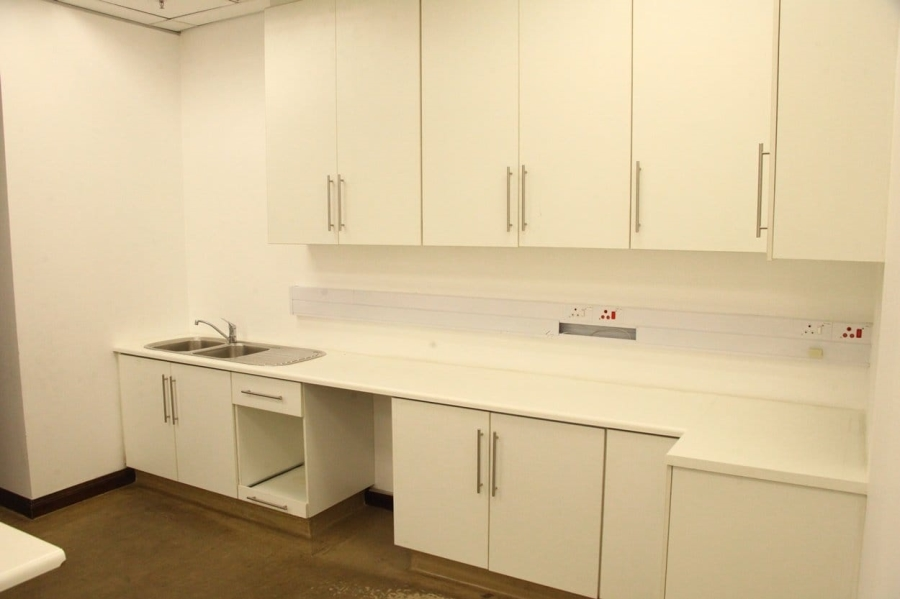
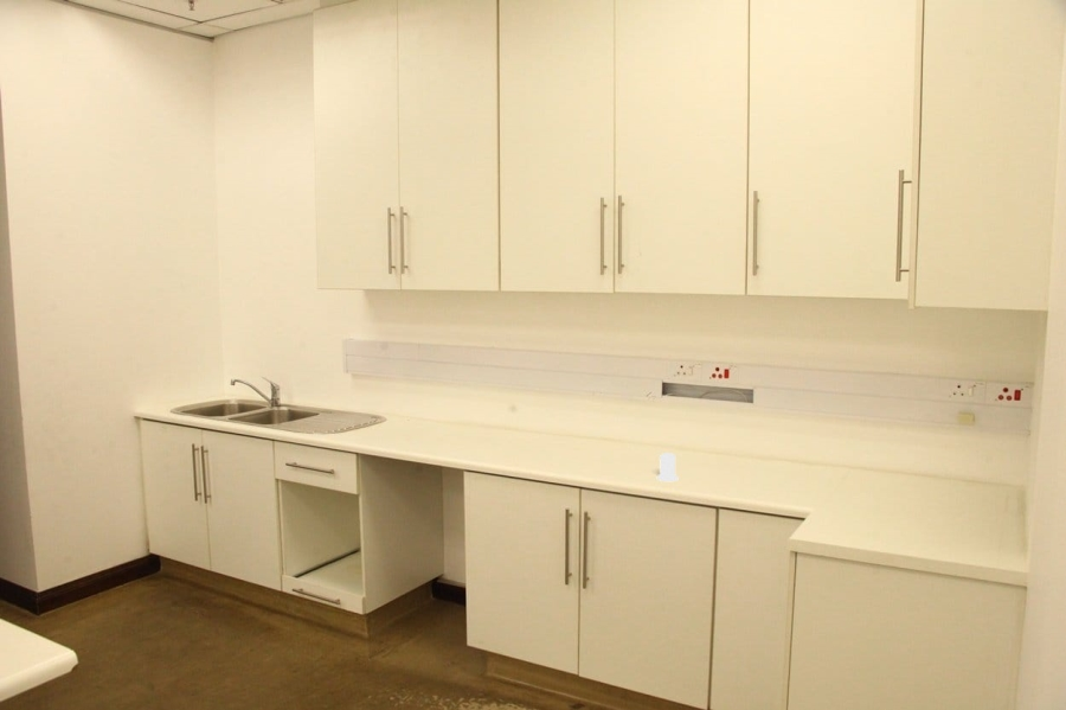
+ salt shaker (667, 466)
